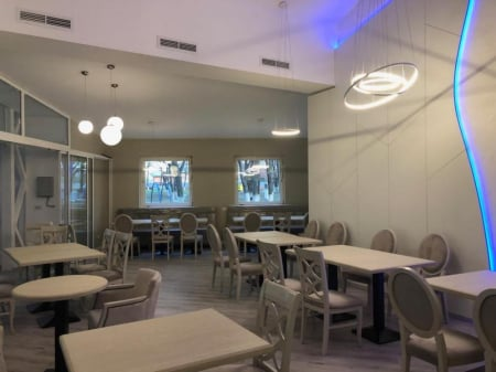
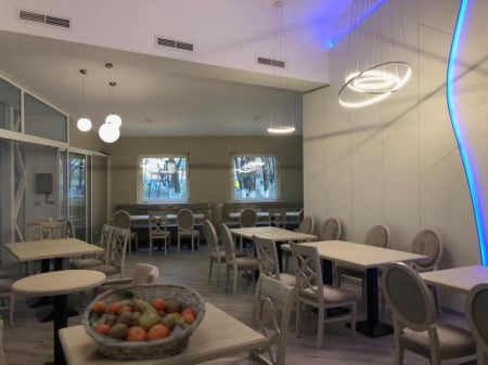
+ fruit basket (145, 318)
